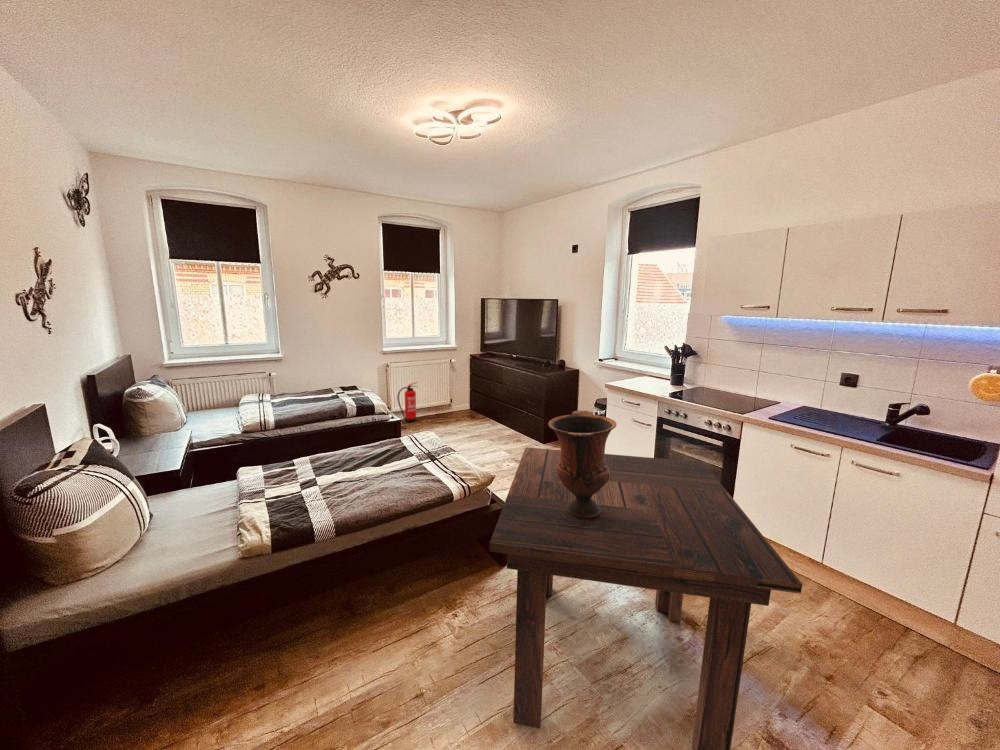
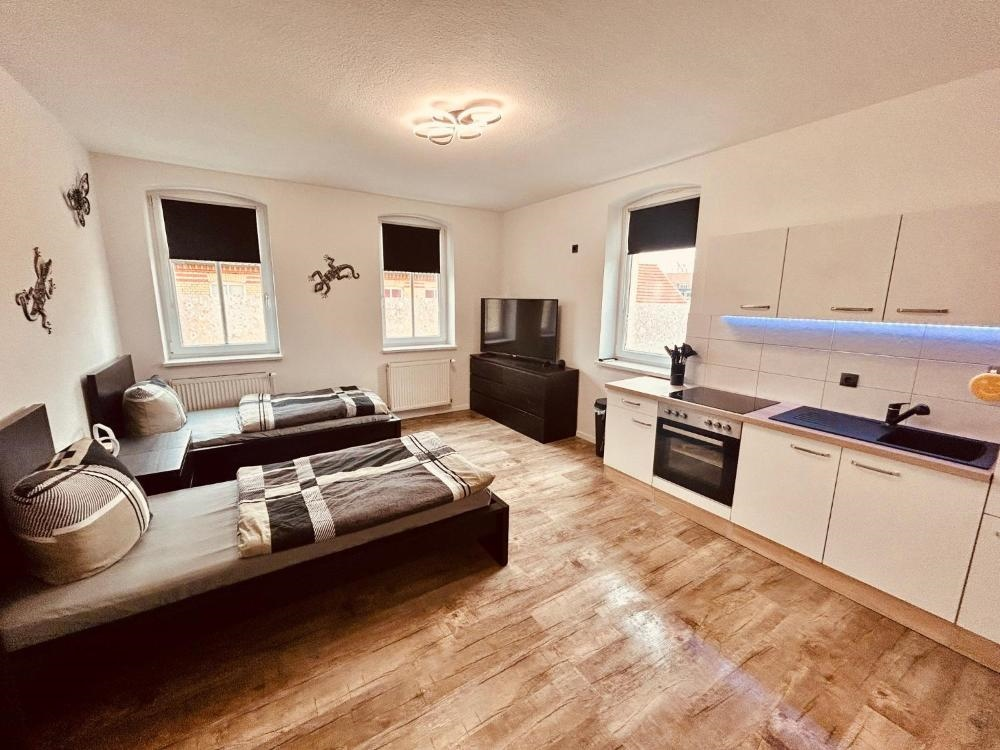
- fire extinguisher (407, 402)
- vase (579, 465)
- dining table (613, 578)
